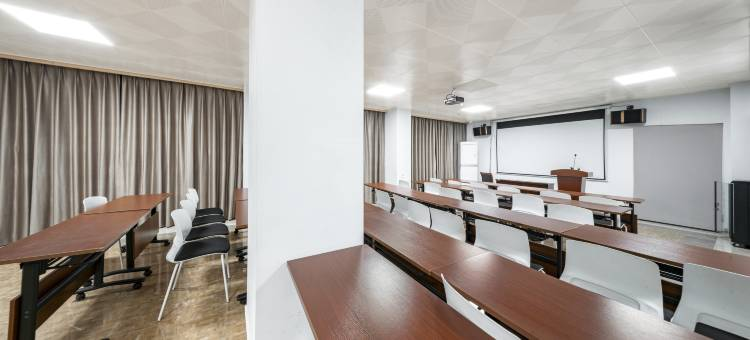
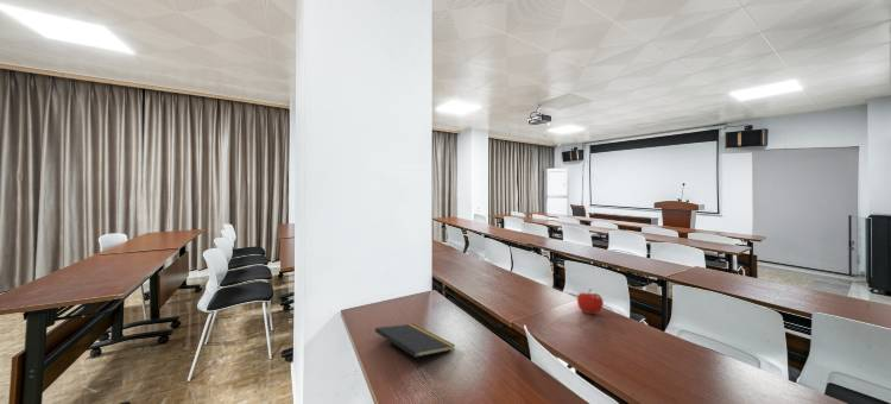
+ notepad (413, 337)
+ fruit (589, 301)
